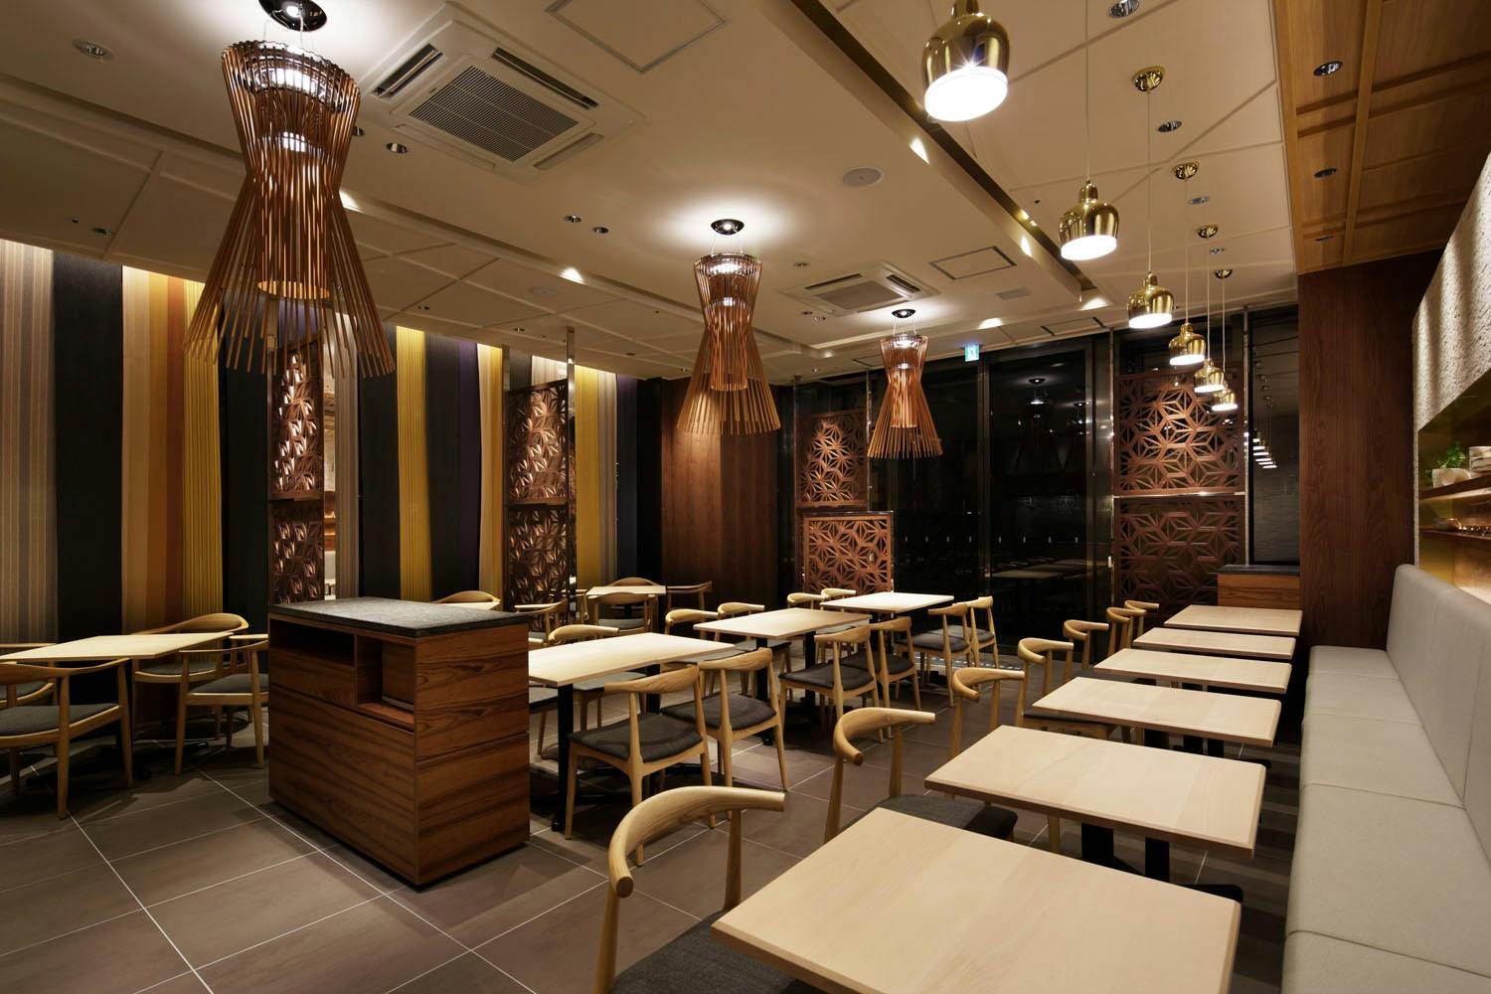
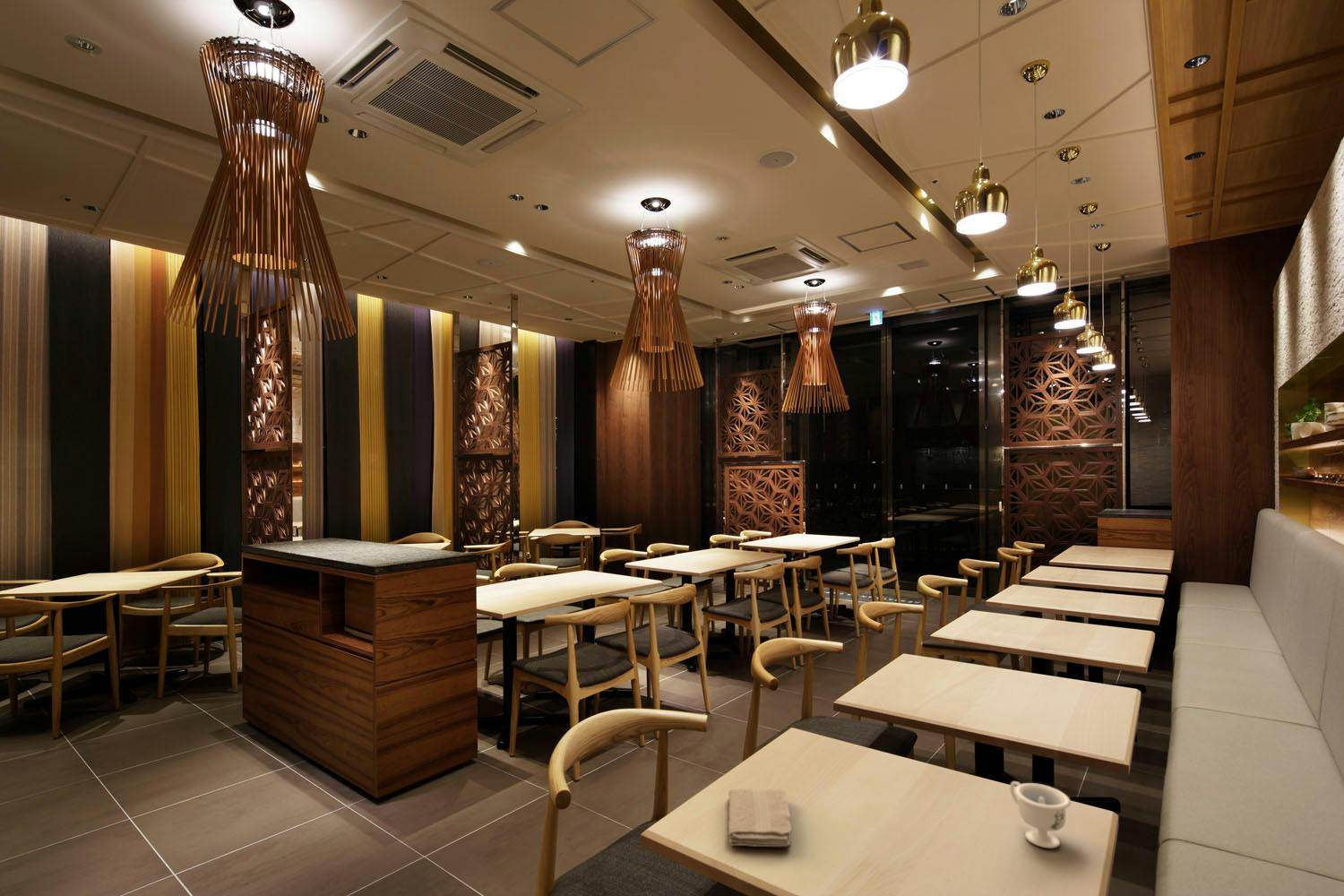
+ washcloth (758, 814)
+ teacup (1036, 813)
